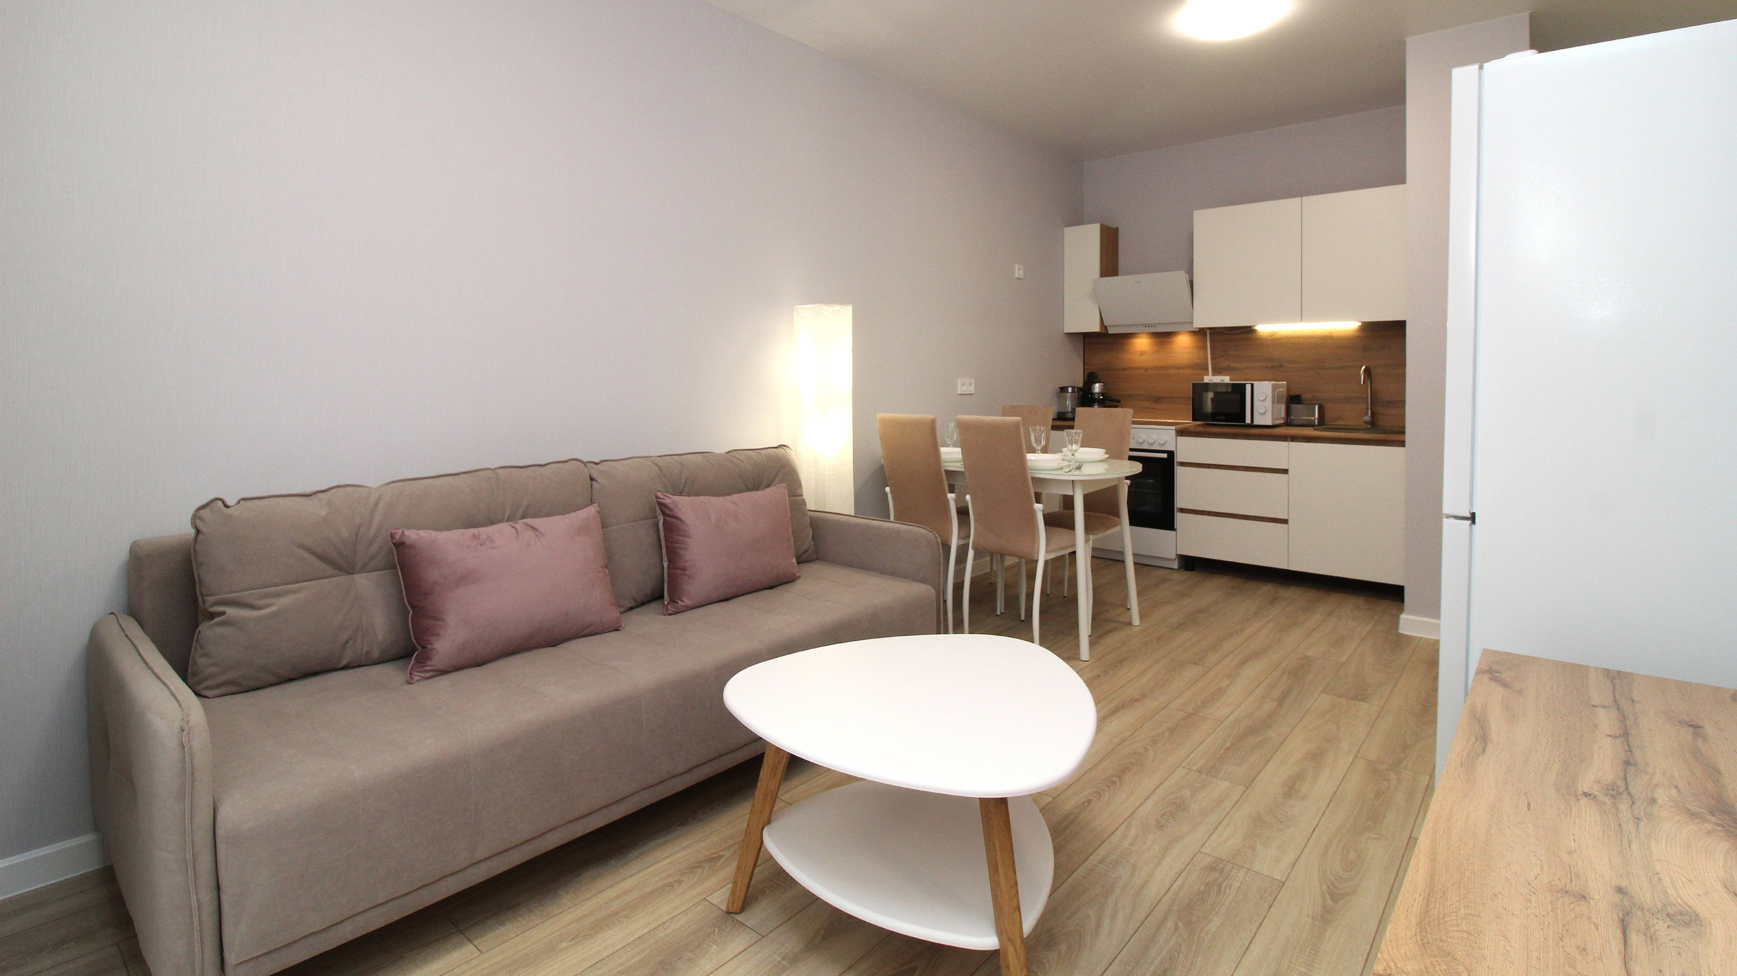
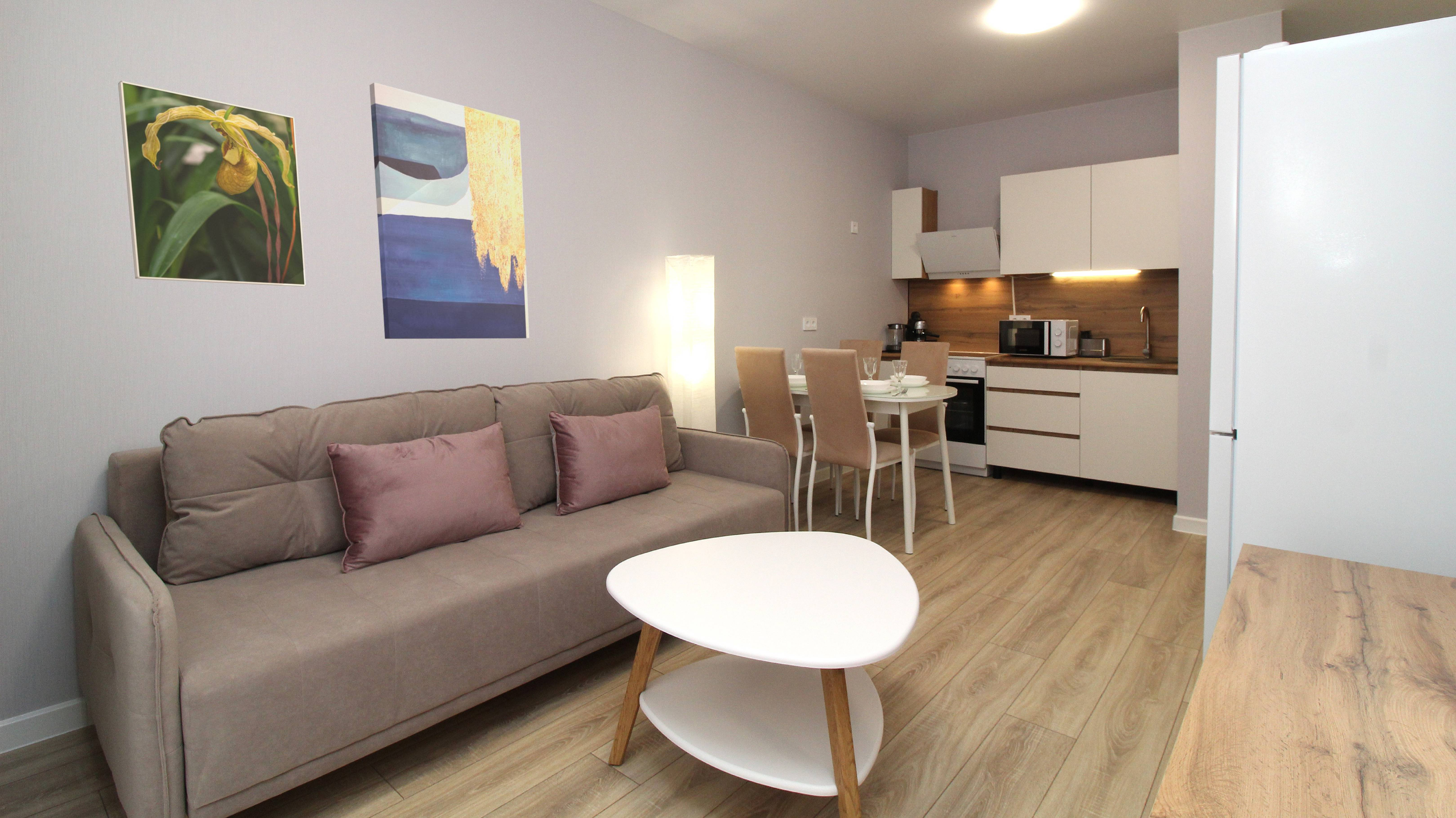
+ wall art (456, 223)
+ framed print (219, 193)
